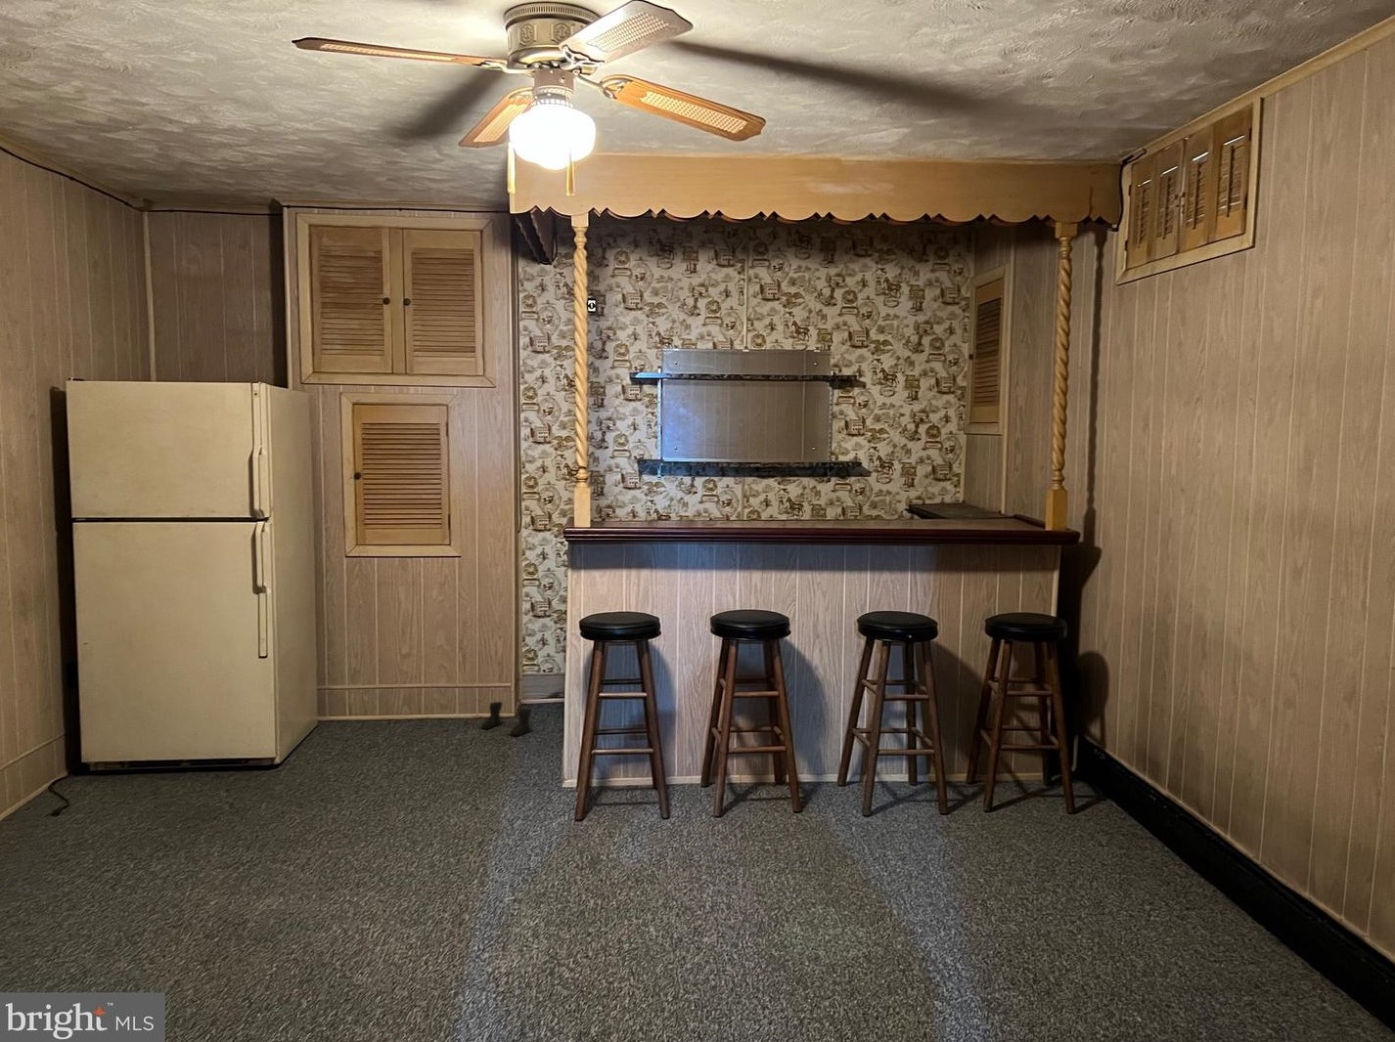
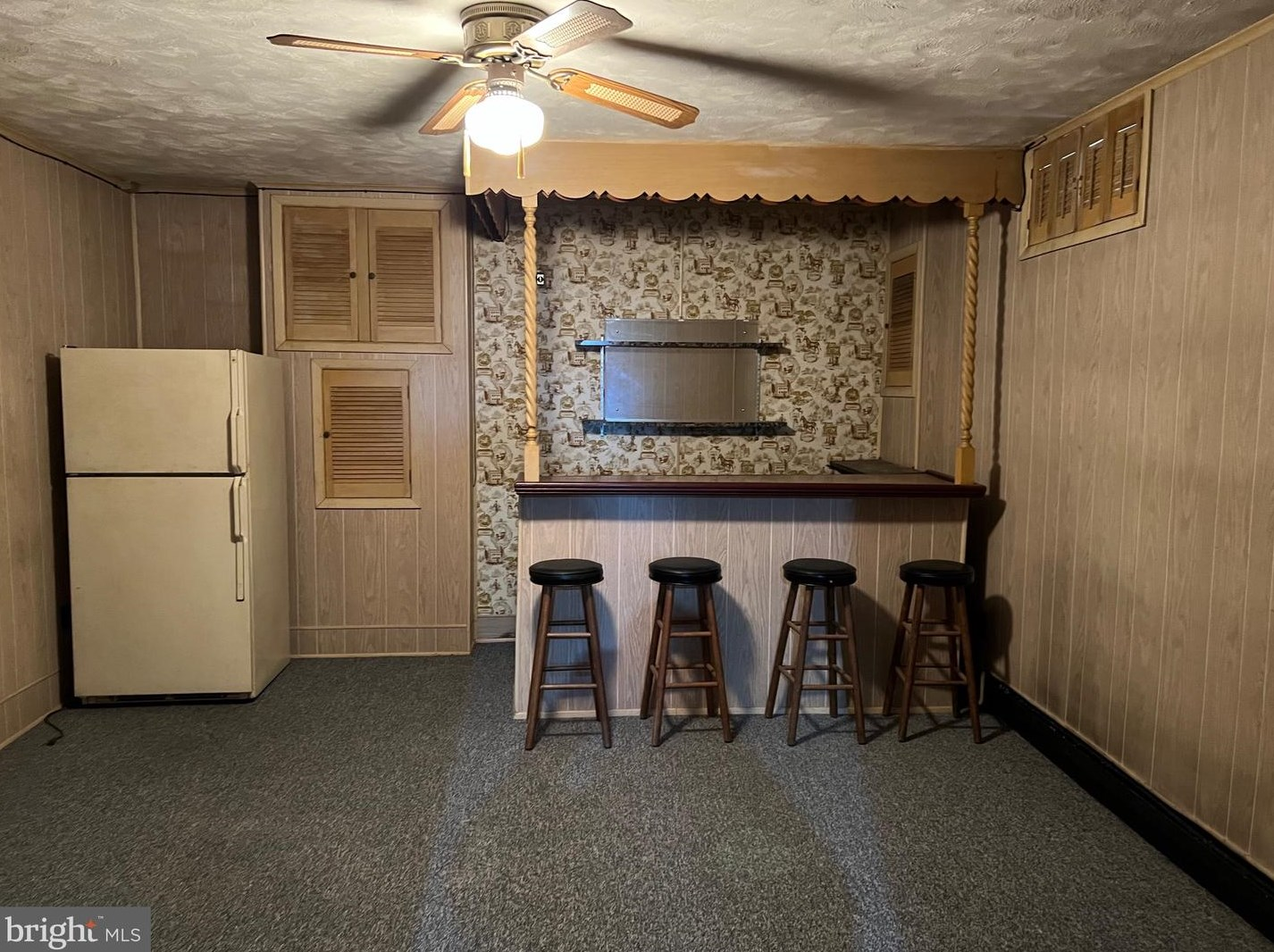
- boots (503, 721)
